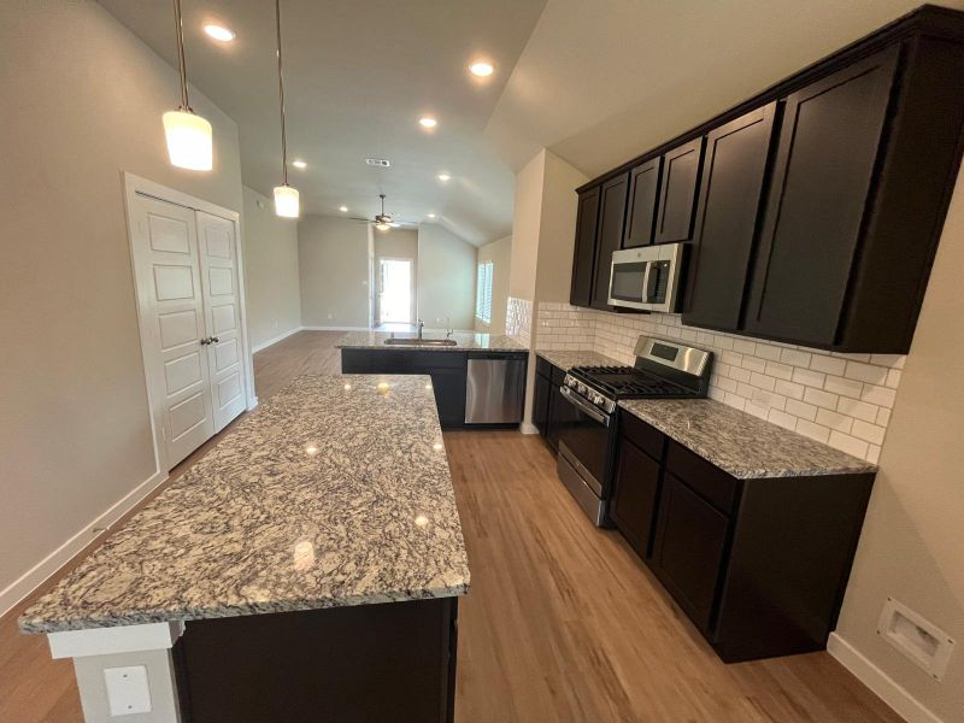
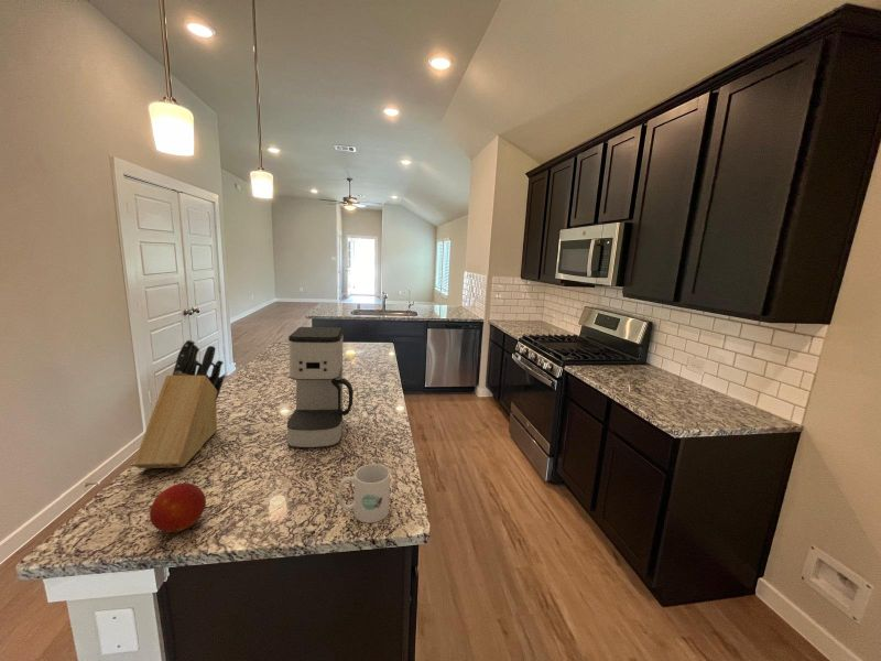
+ knife block (185, 395)
+ mug (363, 492)
+ fruit (178, 505)
+ coffee maker (322, 384)
